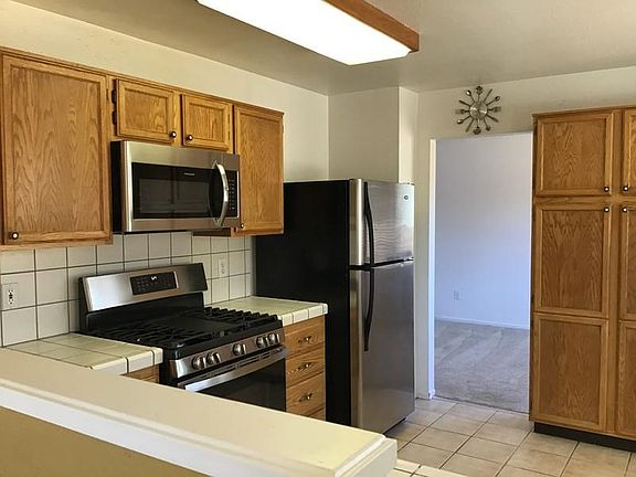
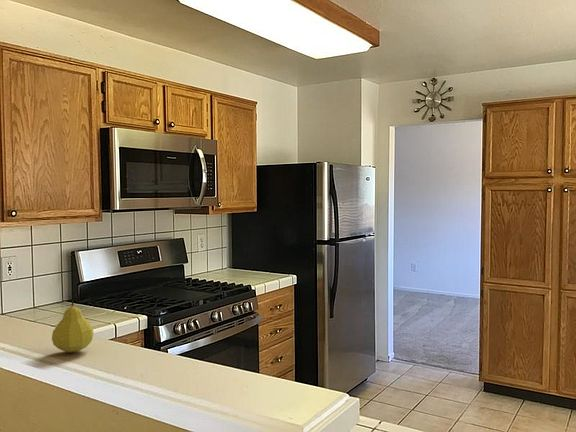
+ fruit (72, 325)
